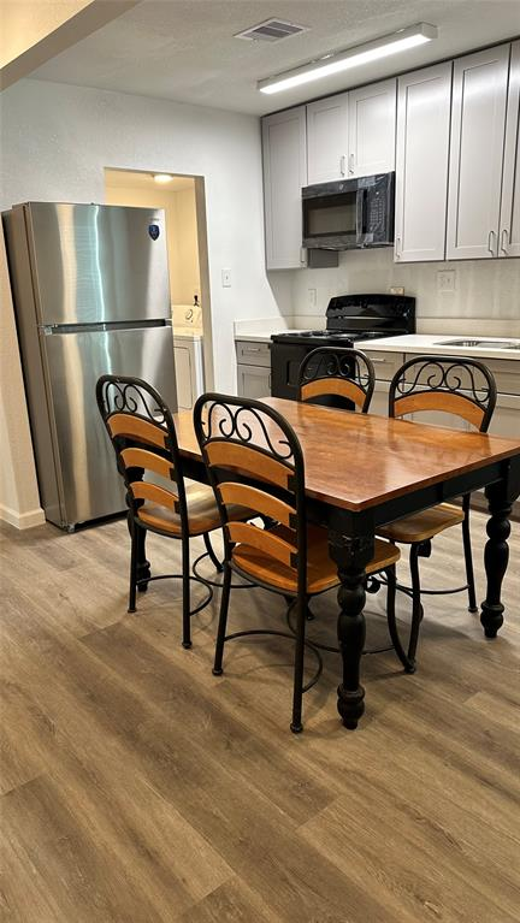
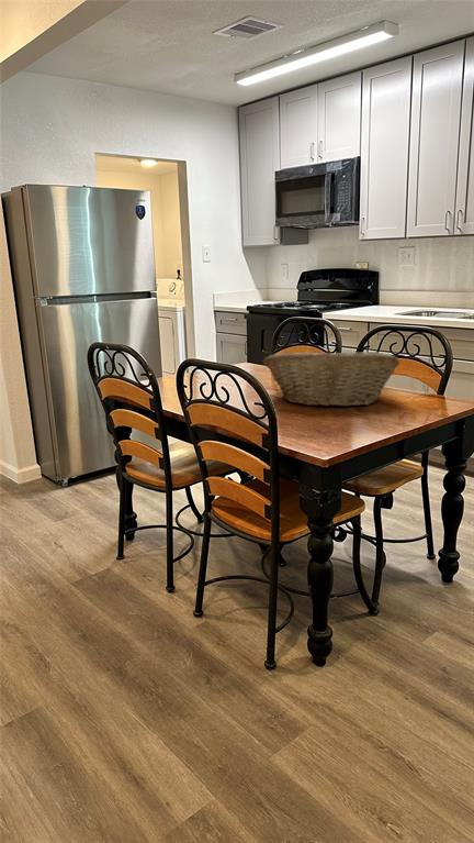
+ fruit basket (329, 373)
